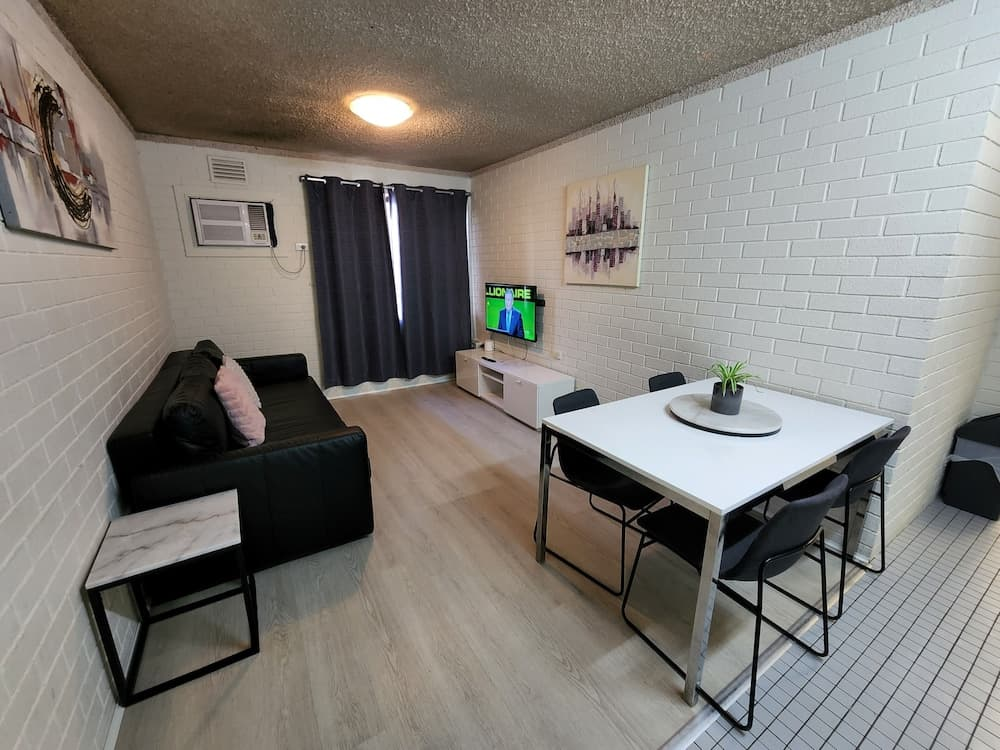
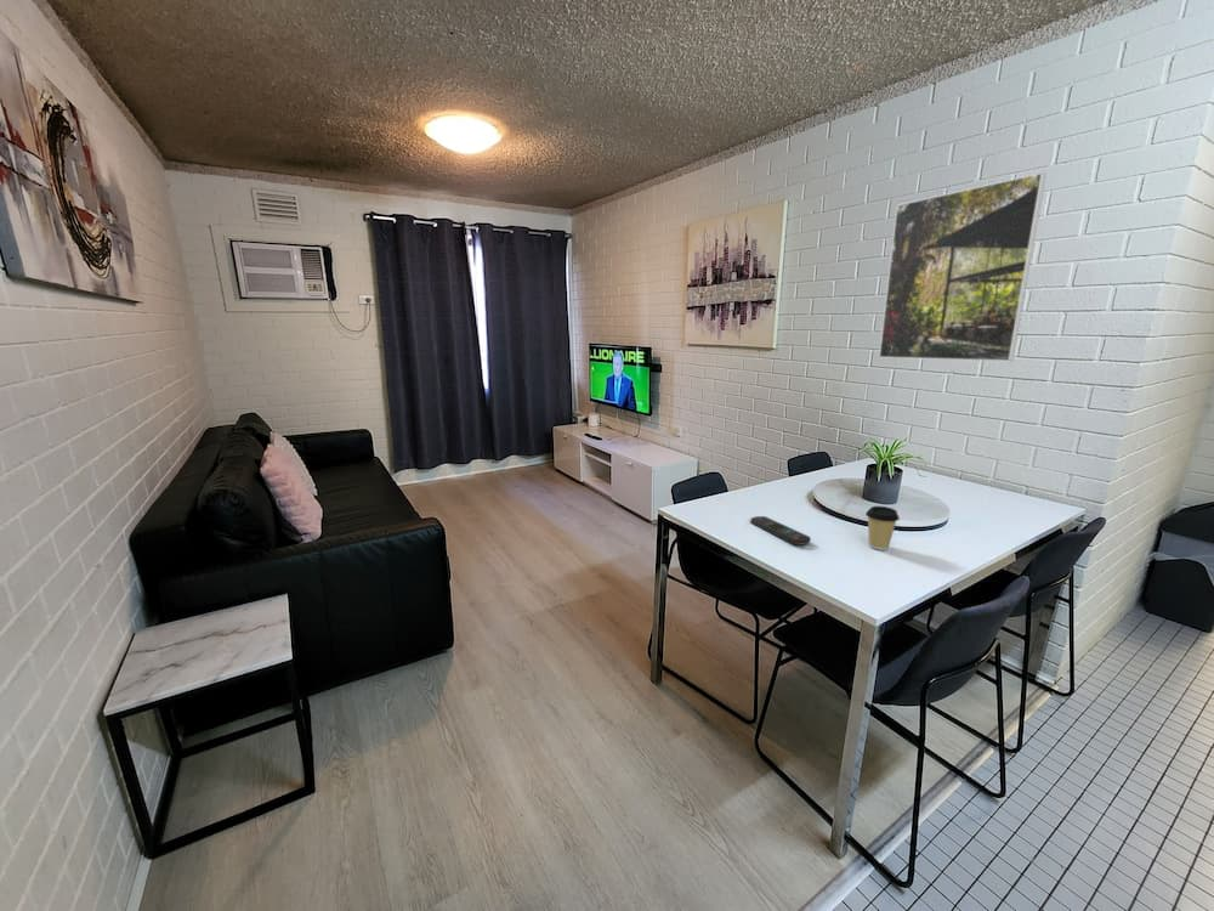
+ remote control (778, 528)
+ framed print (951, 277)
+ coffee cup (880, 528)
